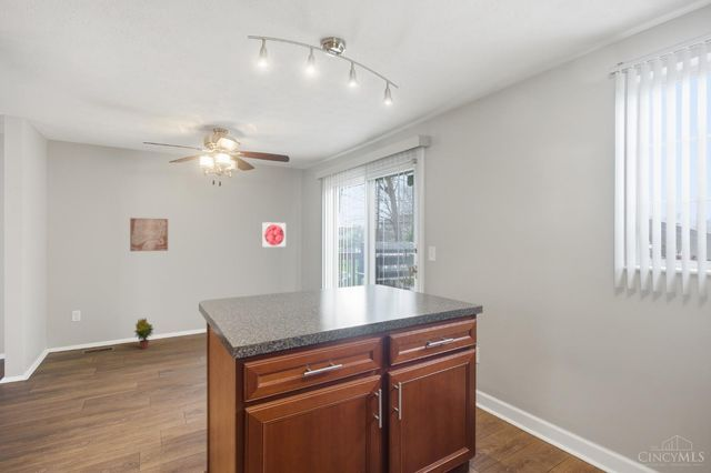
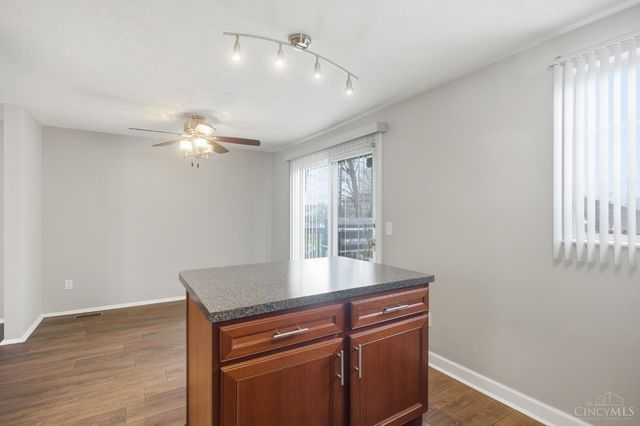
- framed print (273, 234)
- wall art (149, 234)
- potted plant (143, 332)
